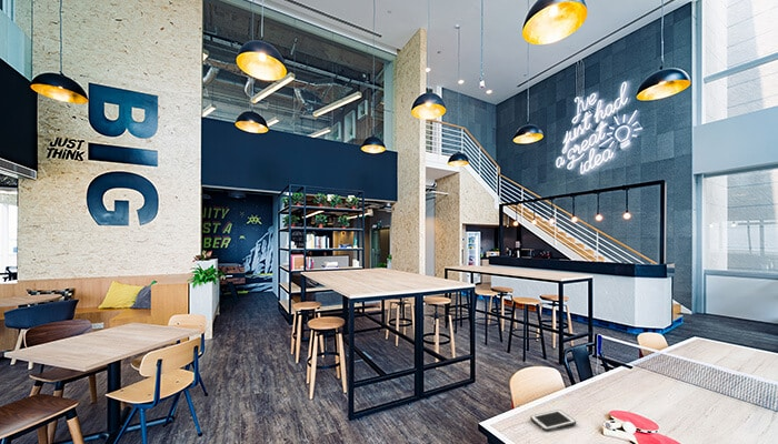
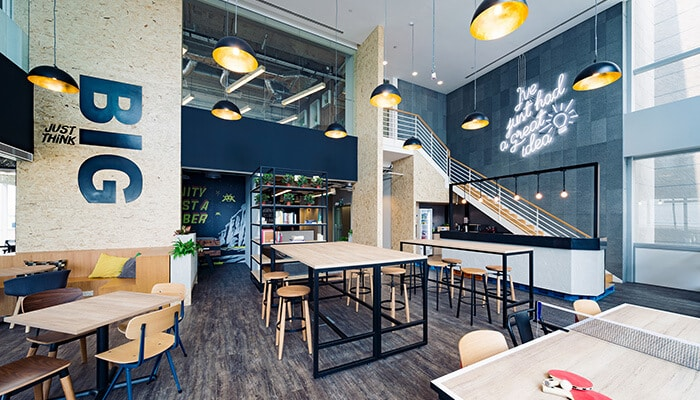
- cell phone (552, 420)
